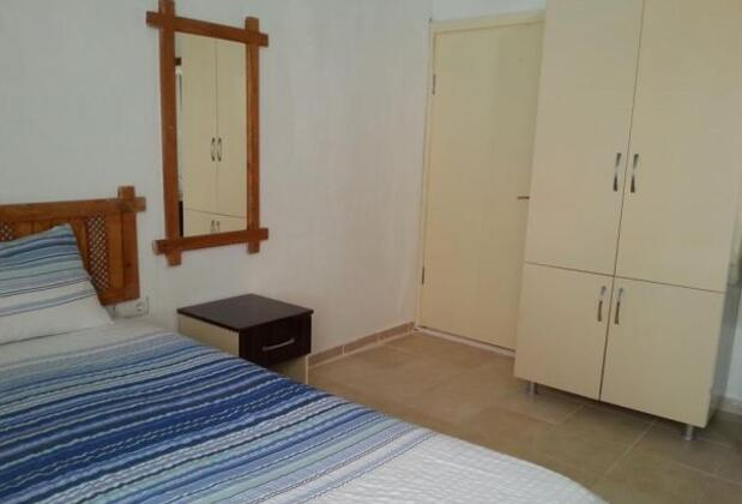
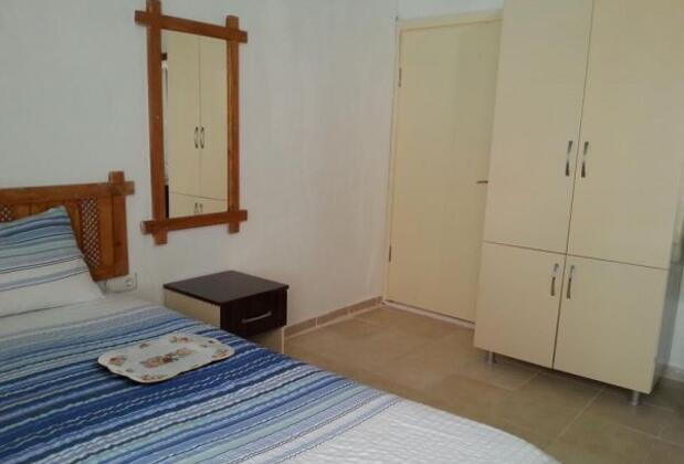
+ serving tray (168, 356)
